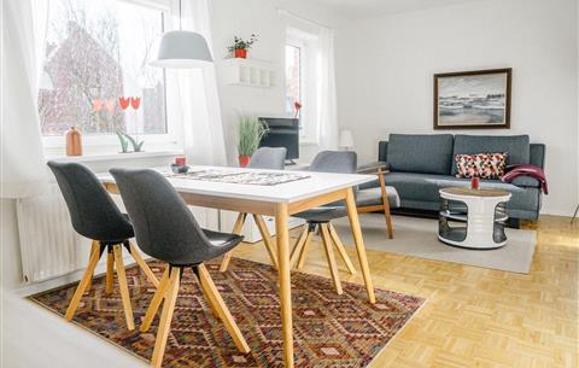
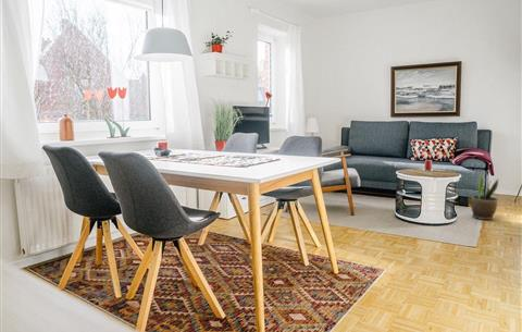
+ potted plant (484, 197)
